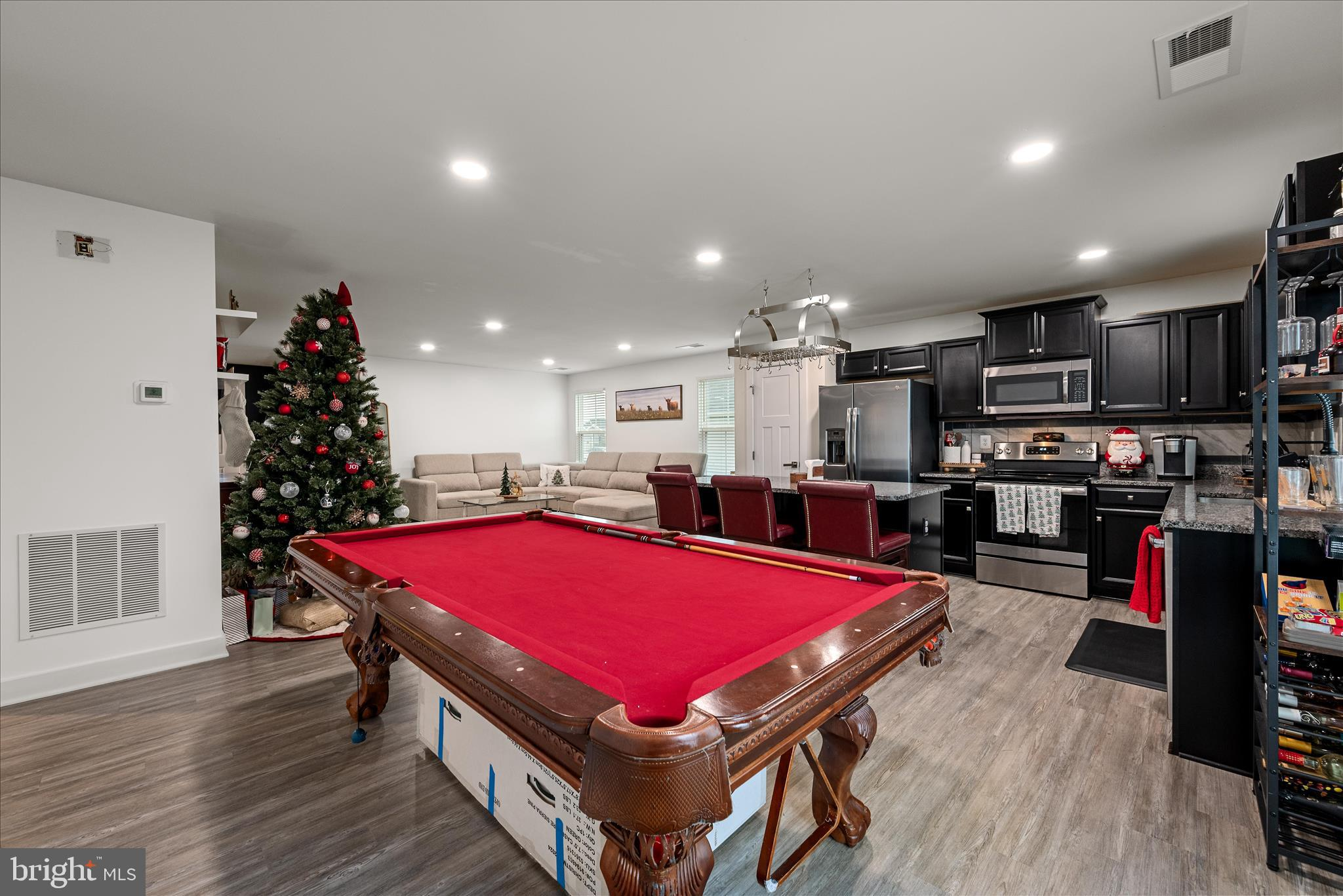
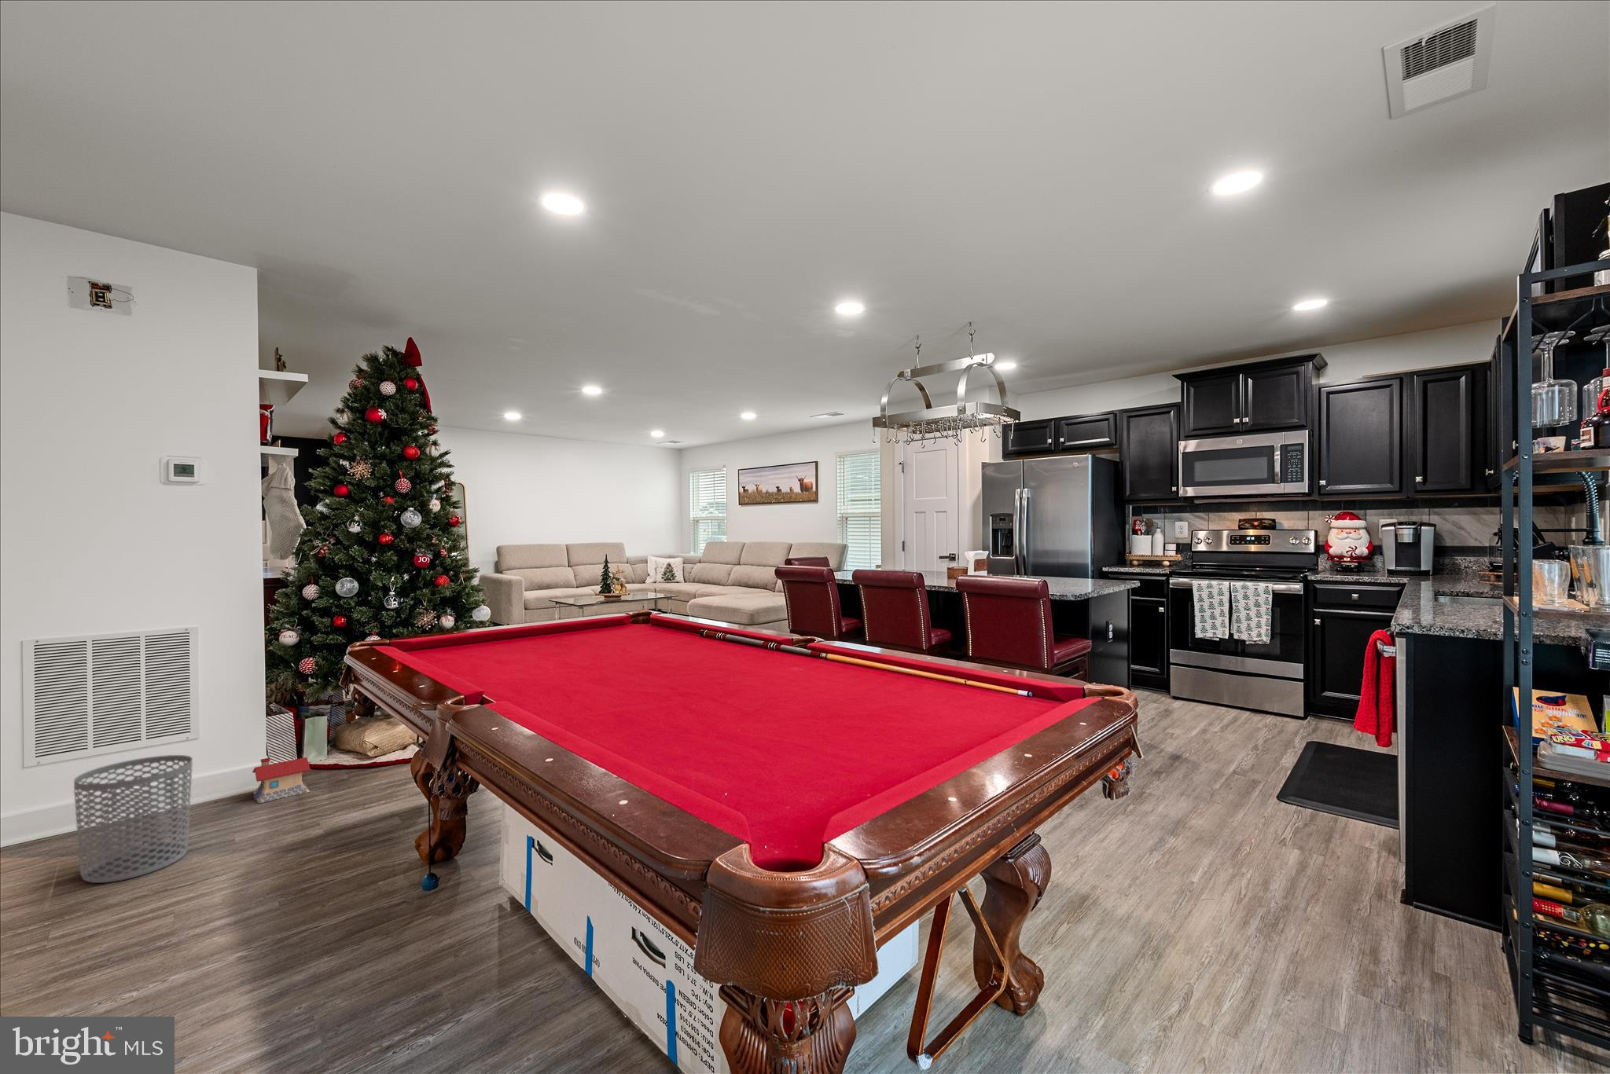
+ toy house (281, 774)
+ waste bin (135, 816)
